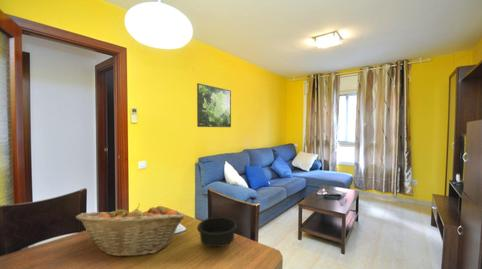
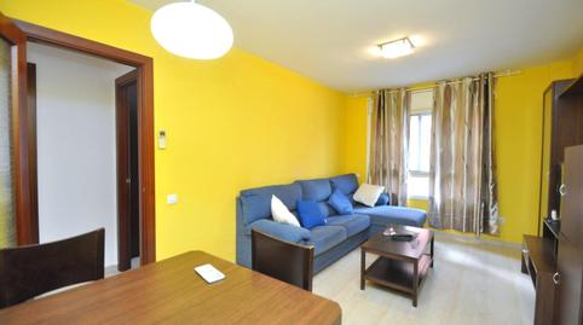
- bowl (217, 234)
- fruit basket (134, 223)
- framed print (215, 107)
